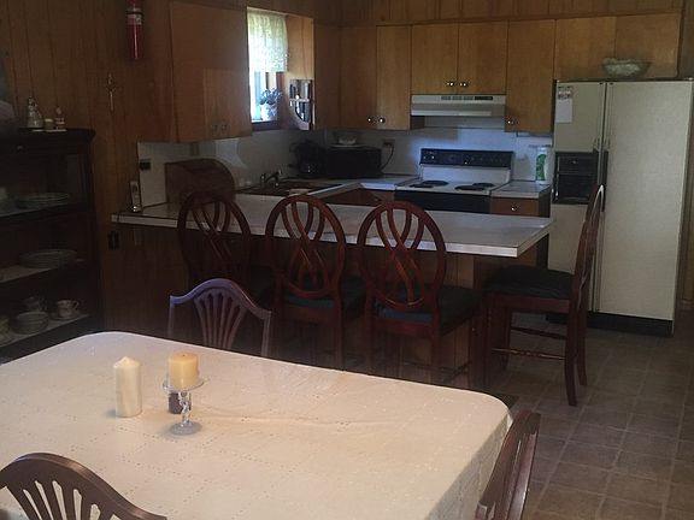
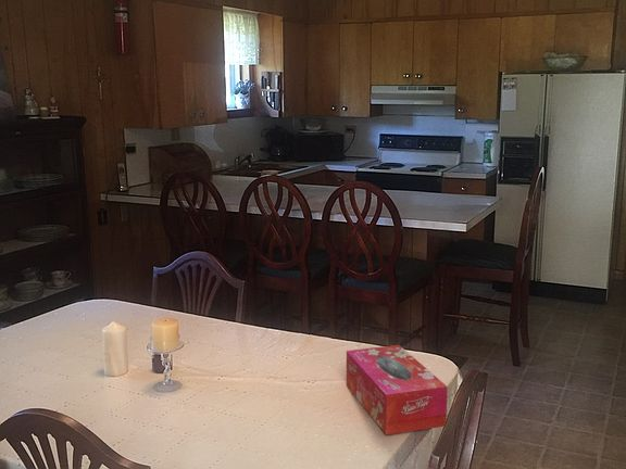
+ tissue box (392, 385)
